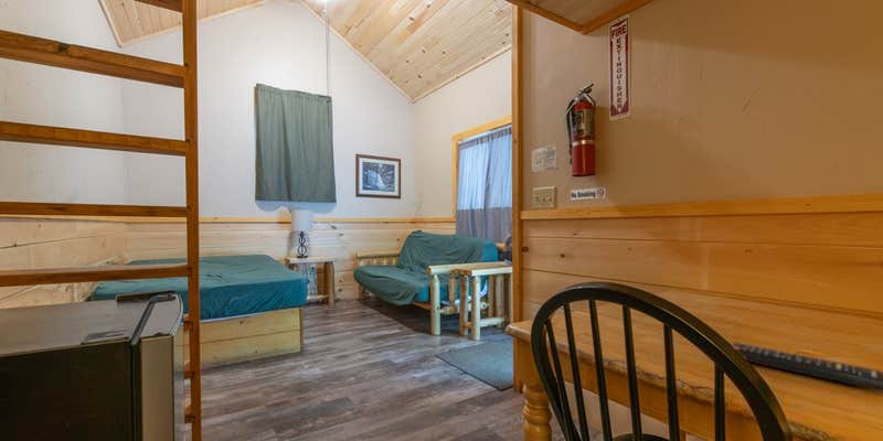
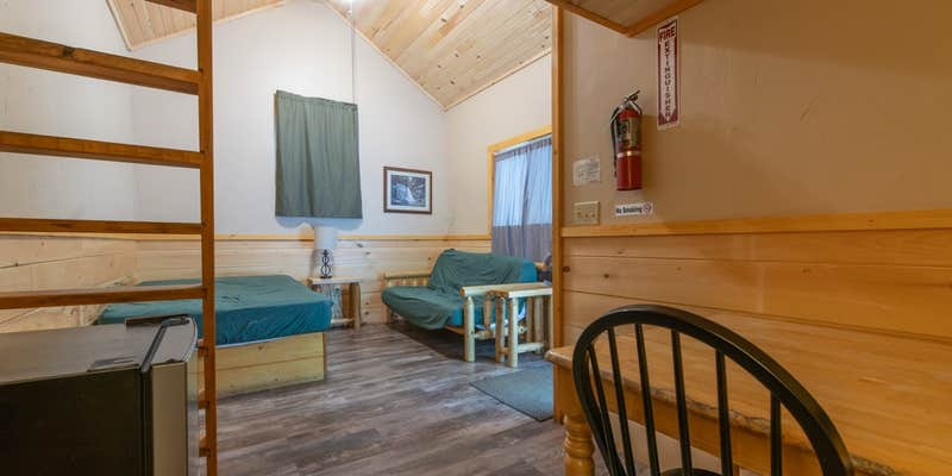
- remote control (798, 364)
